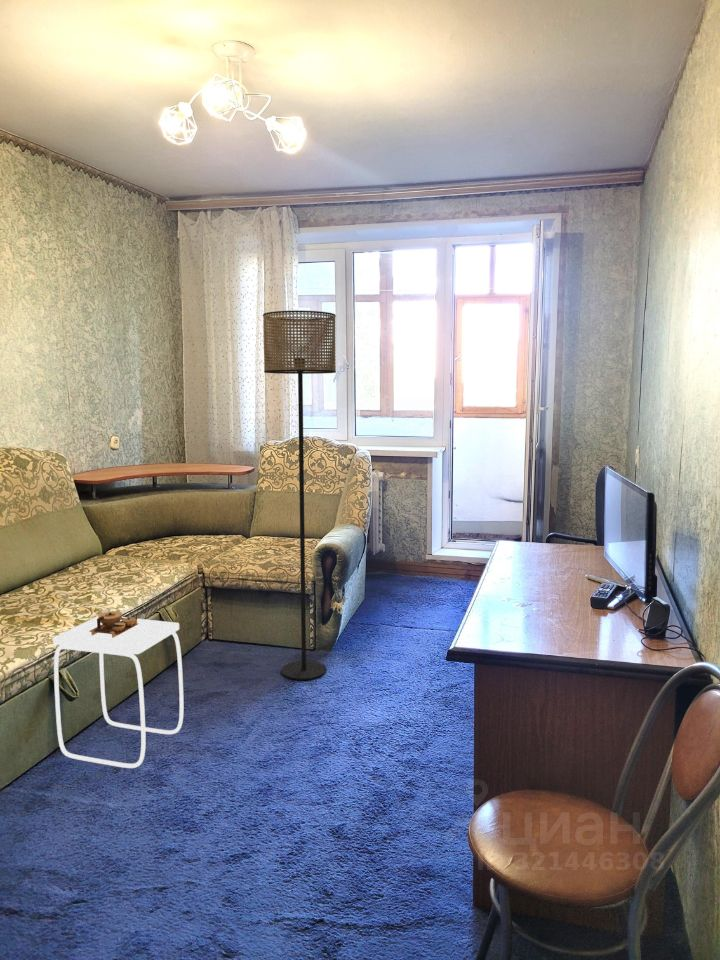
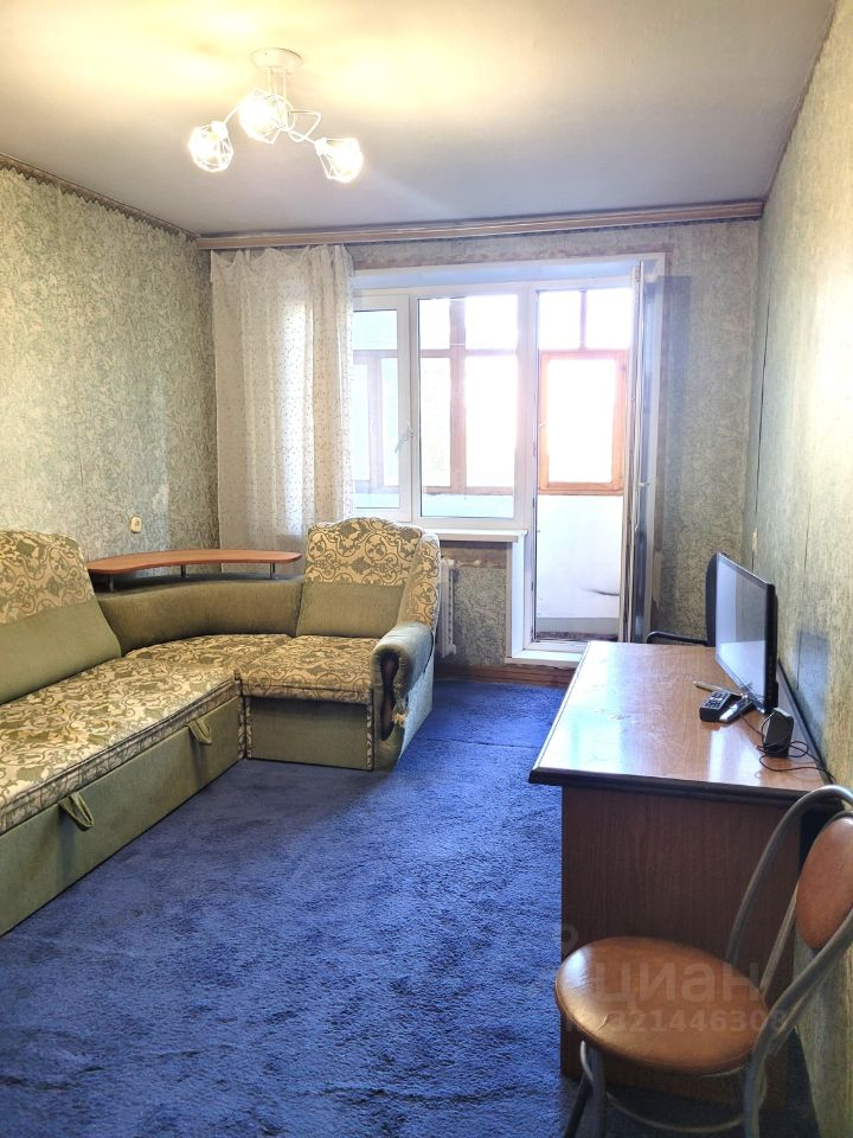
- side table (104, 686)
- floor lamp (301, 498)
